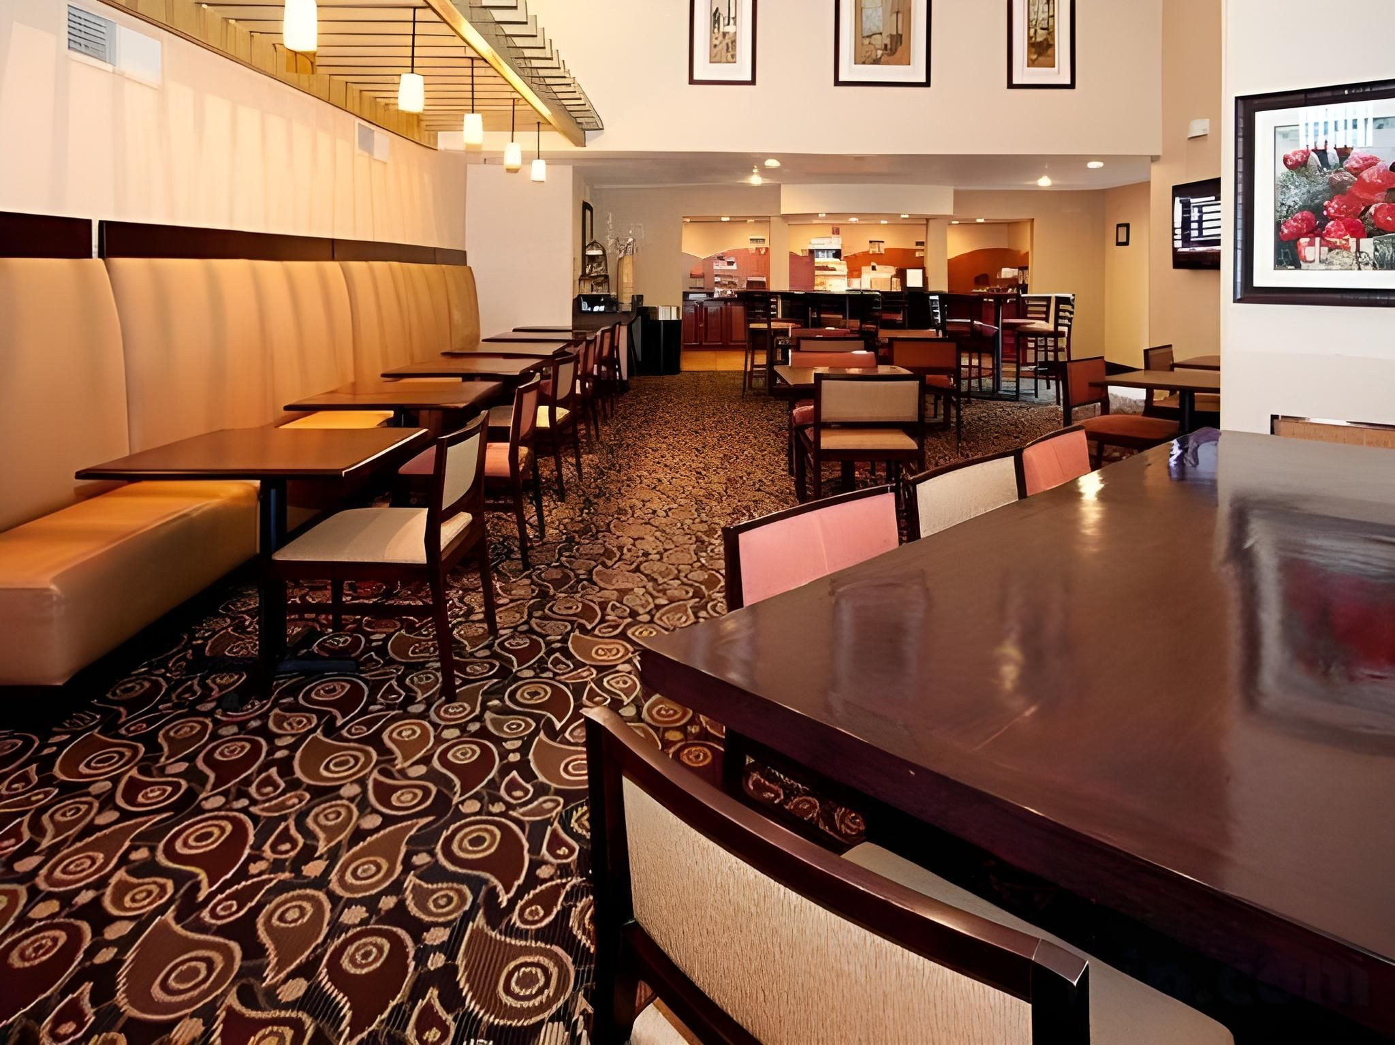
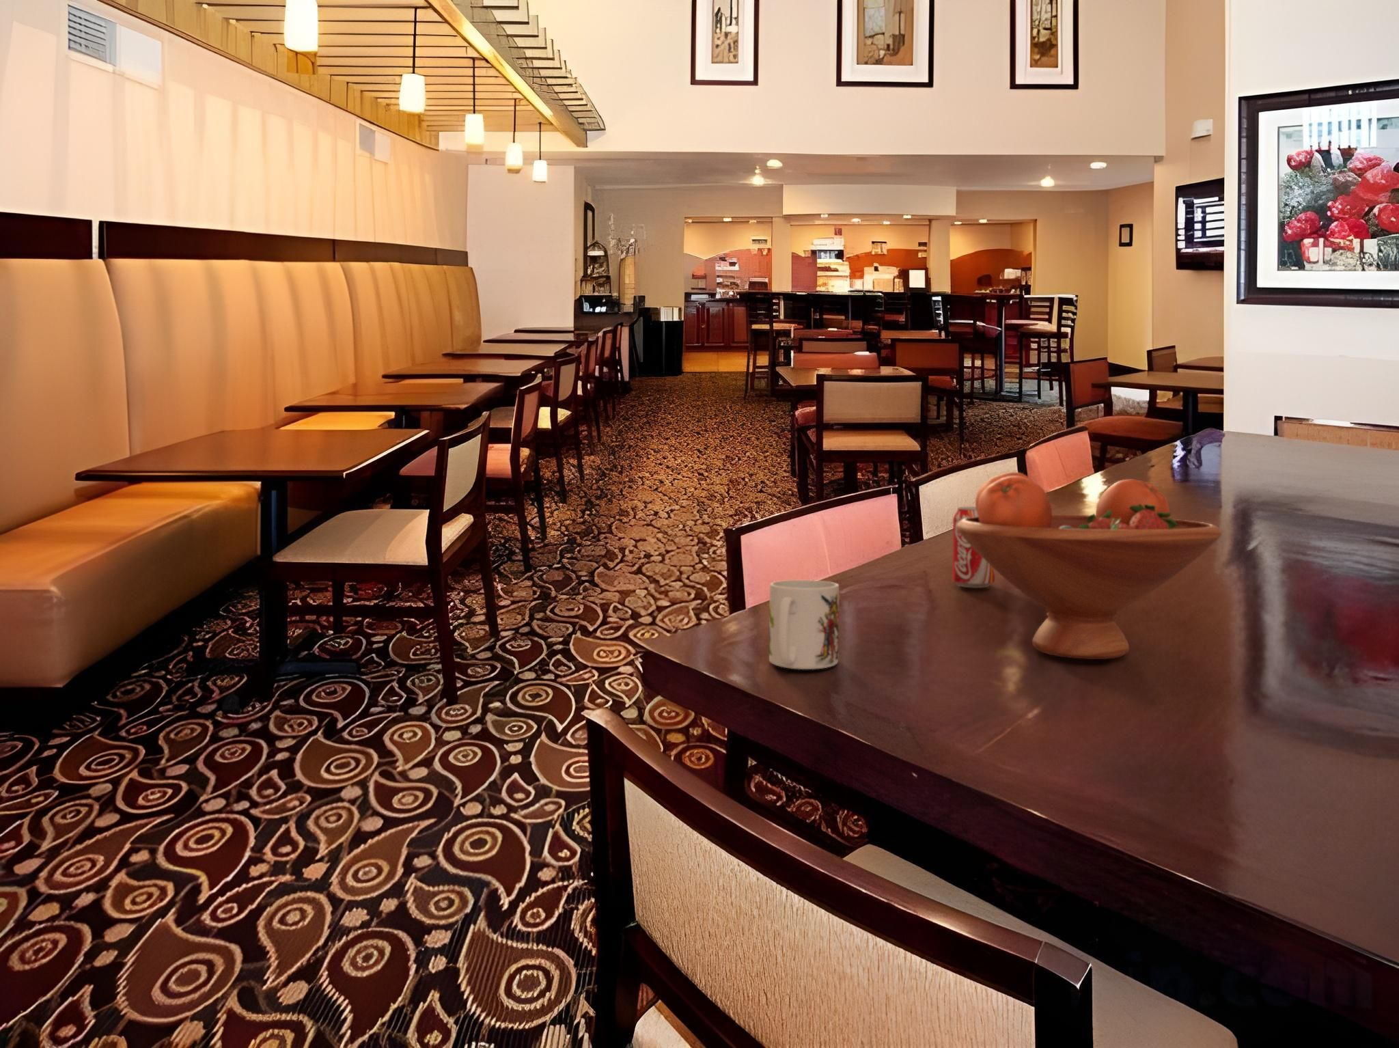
+ mug (798, 625)
+ beverage can (973, 548)
+ fruit bowl (1082, 563)
